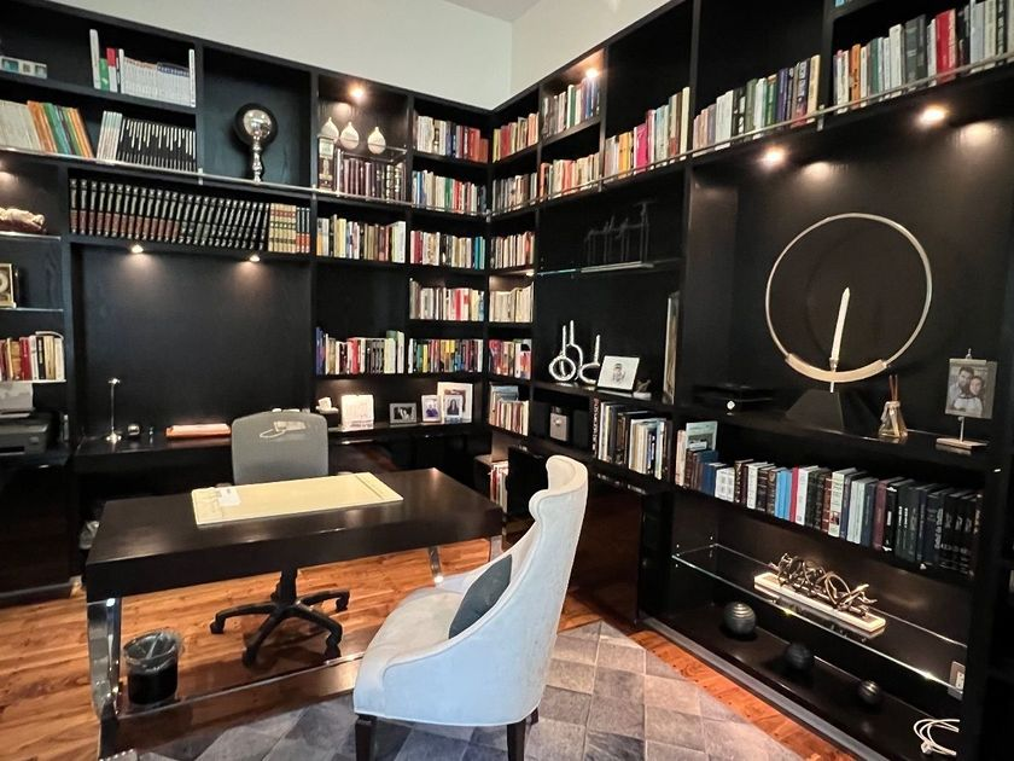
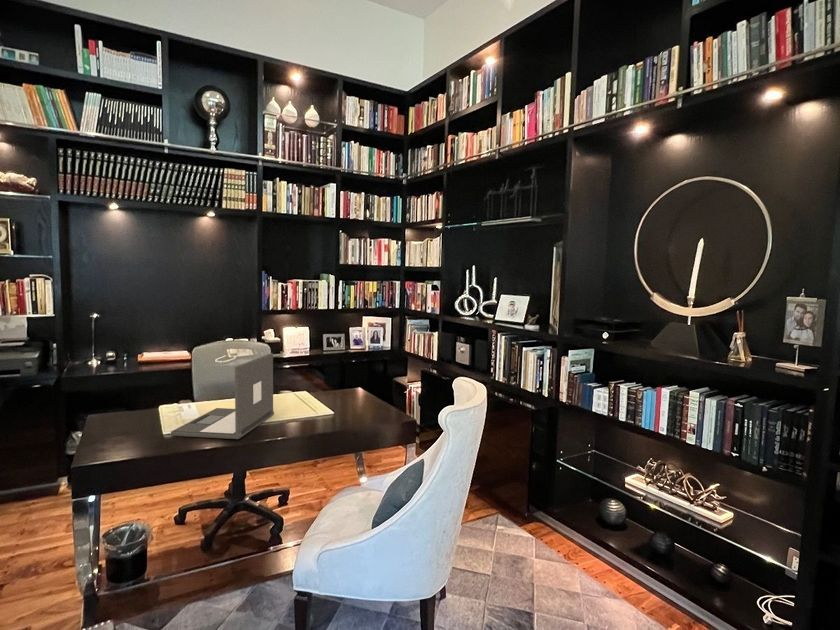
+ laptop (235, 391)
